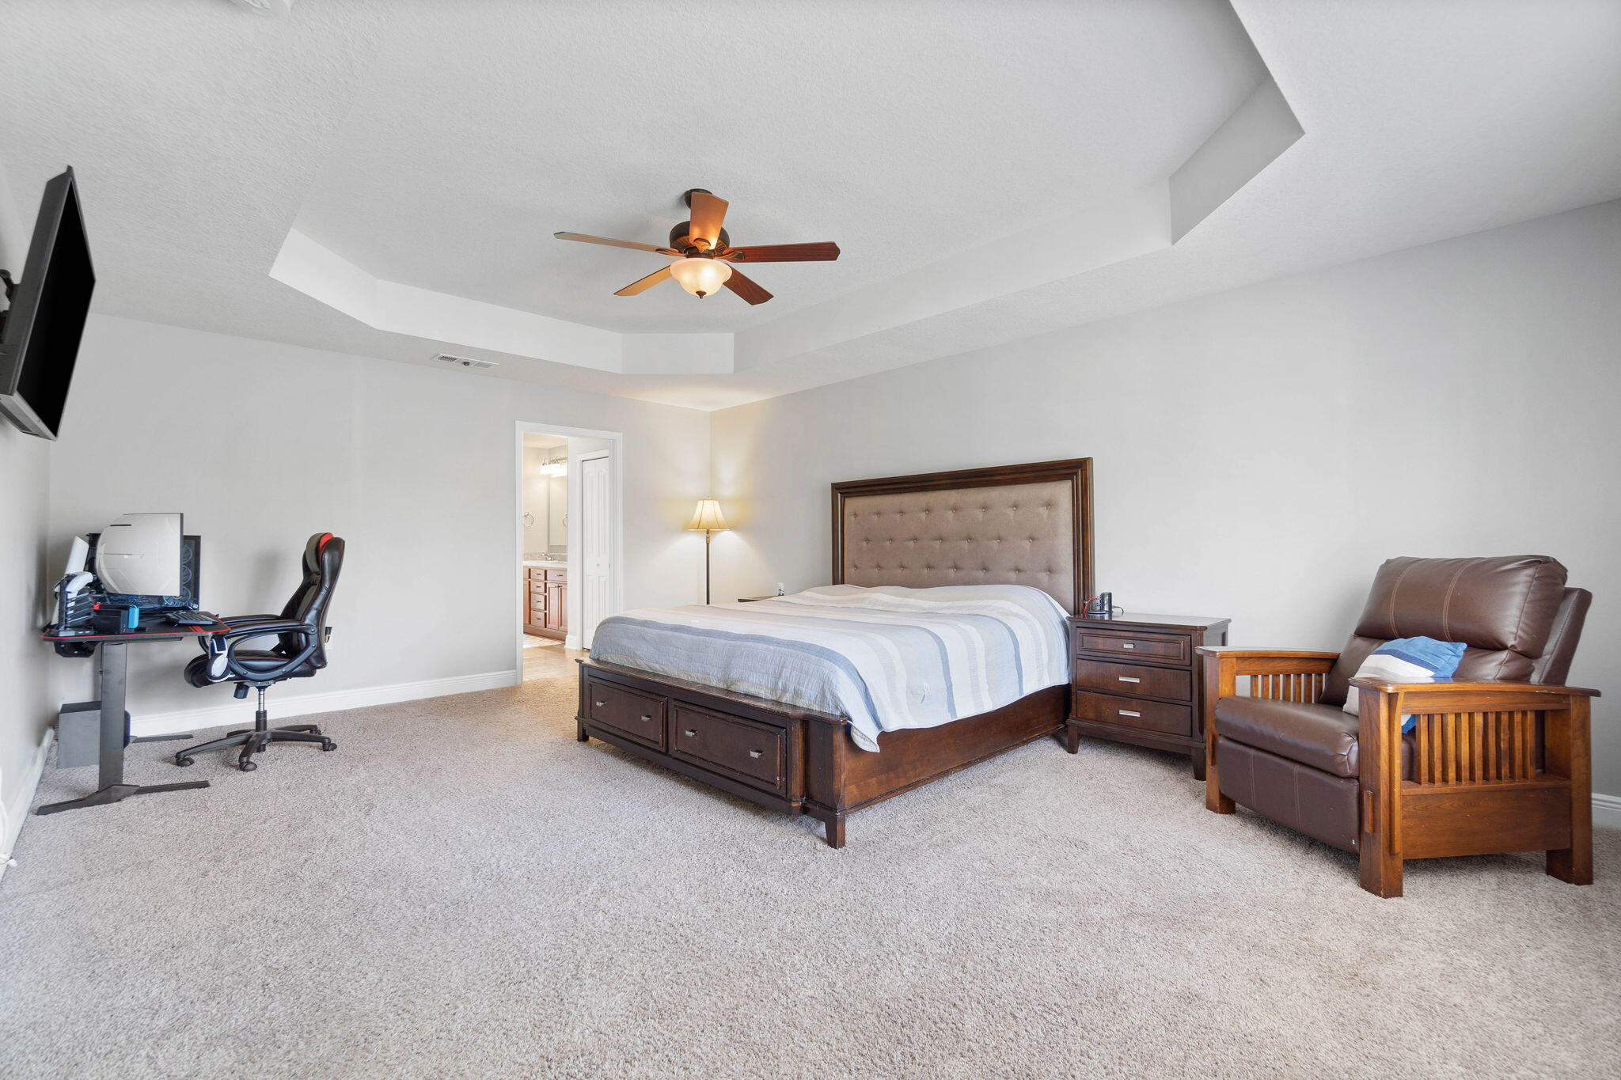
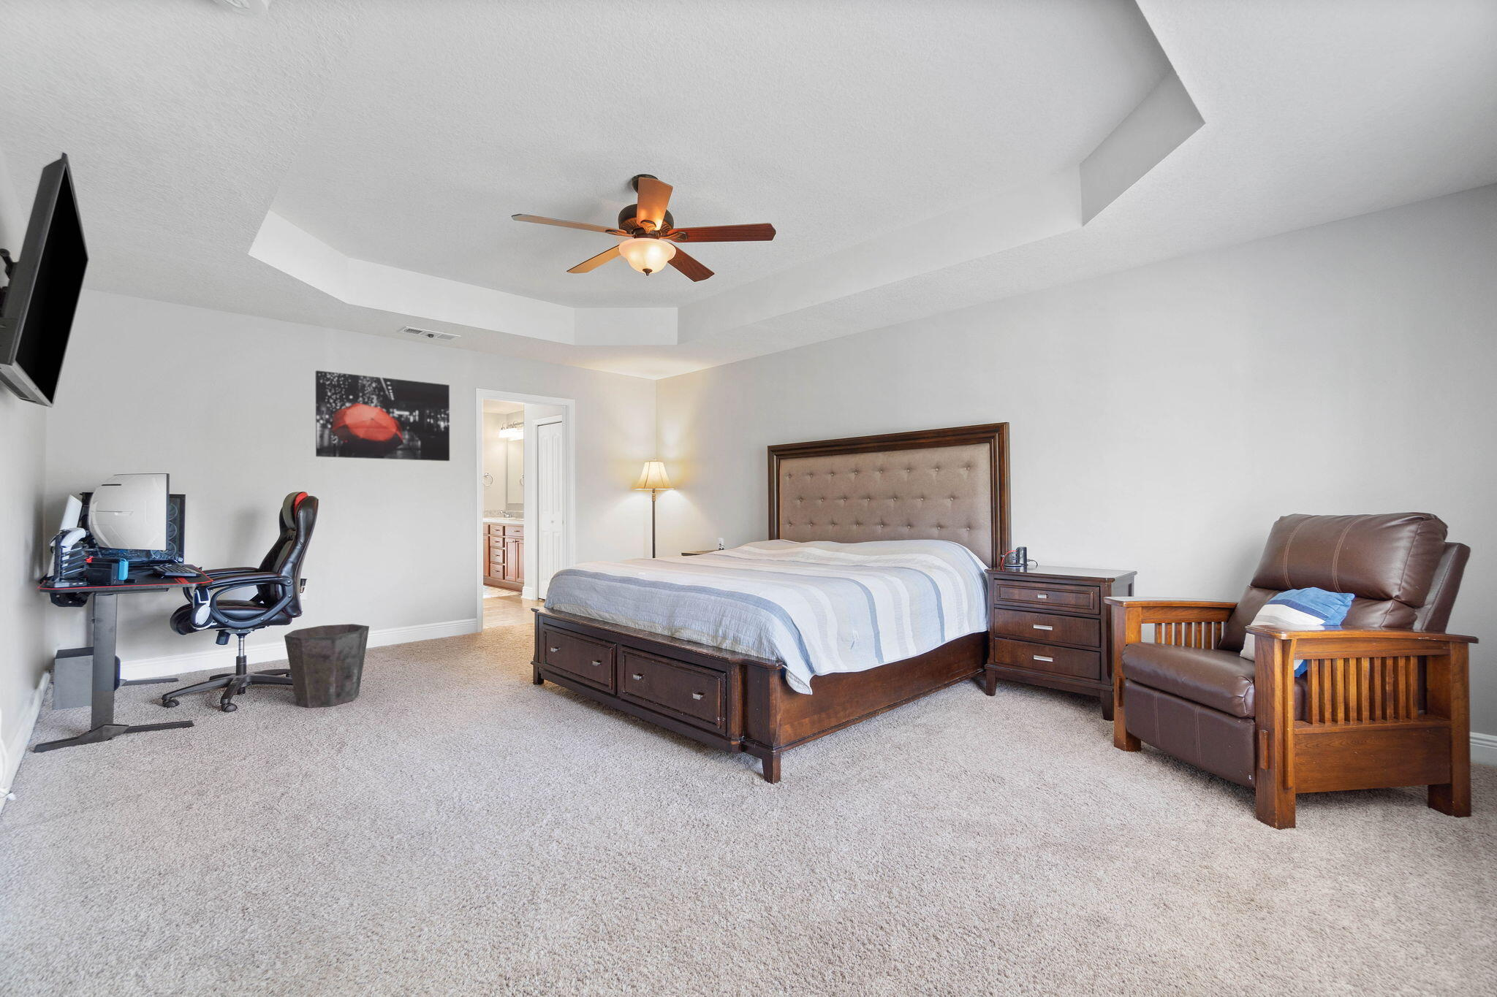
+ waste bin (328, 664)
+ wall art (386, 418)
